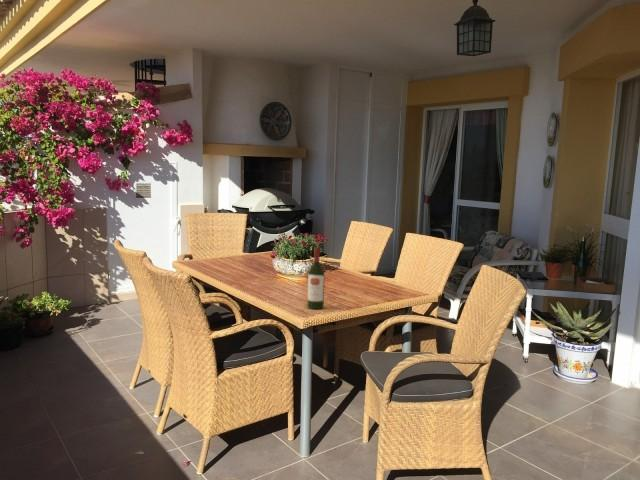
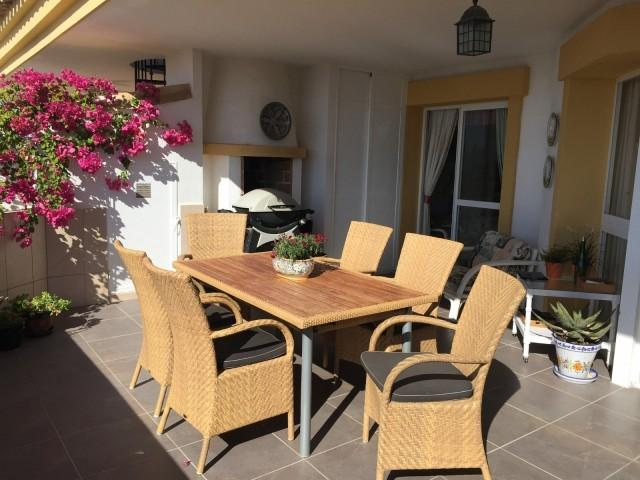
- wine bottle (316, 277)
